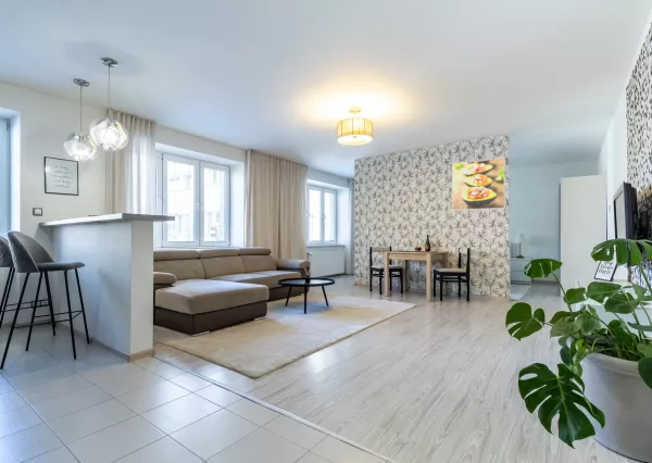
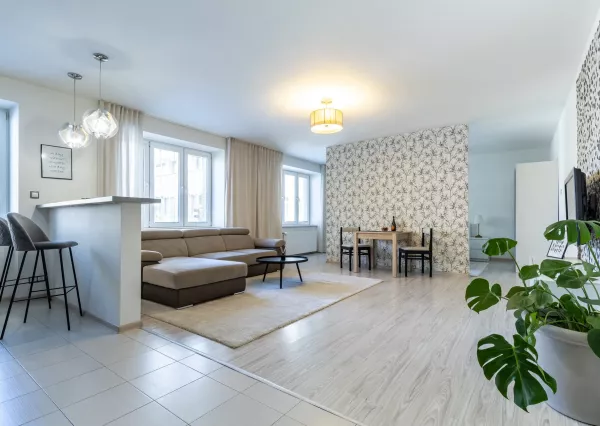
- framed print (477, 185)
